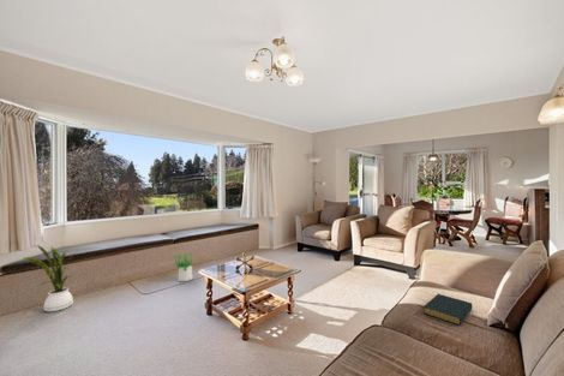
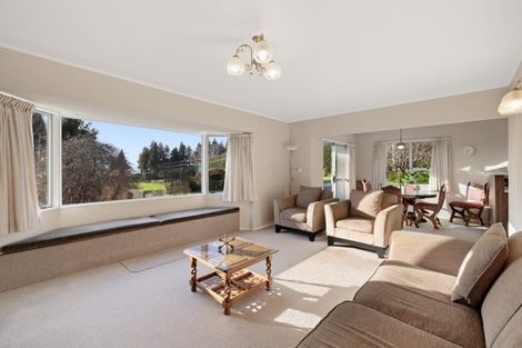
- potted plant (184, 265)
- house plant (54, 274)
- hardback book (448, 308)
